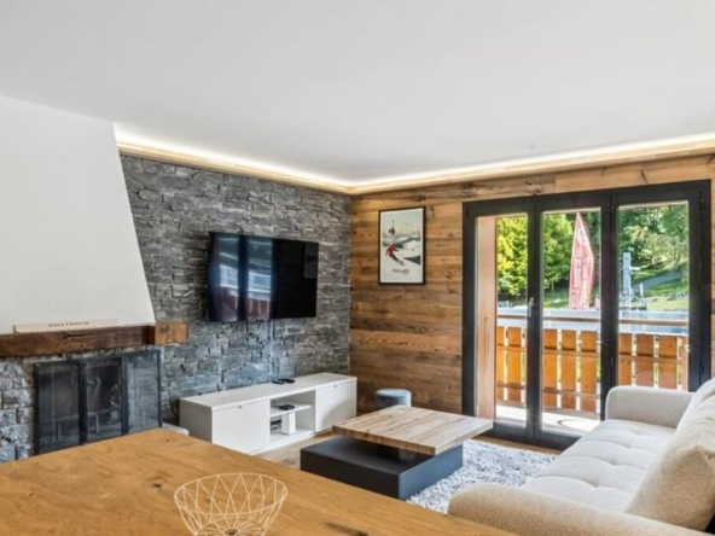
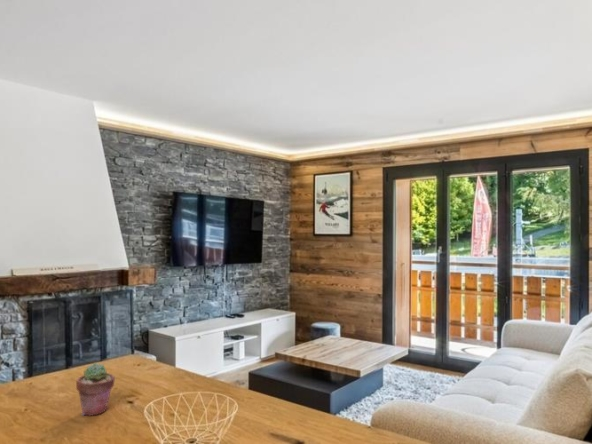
+ potted succulent (95, 387)
